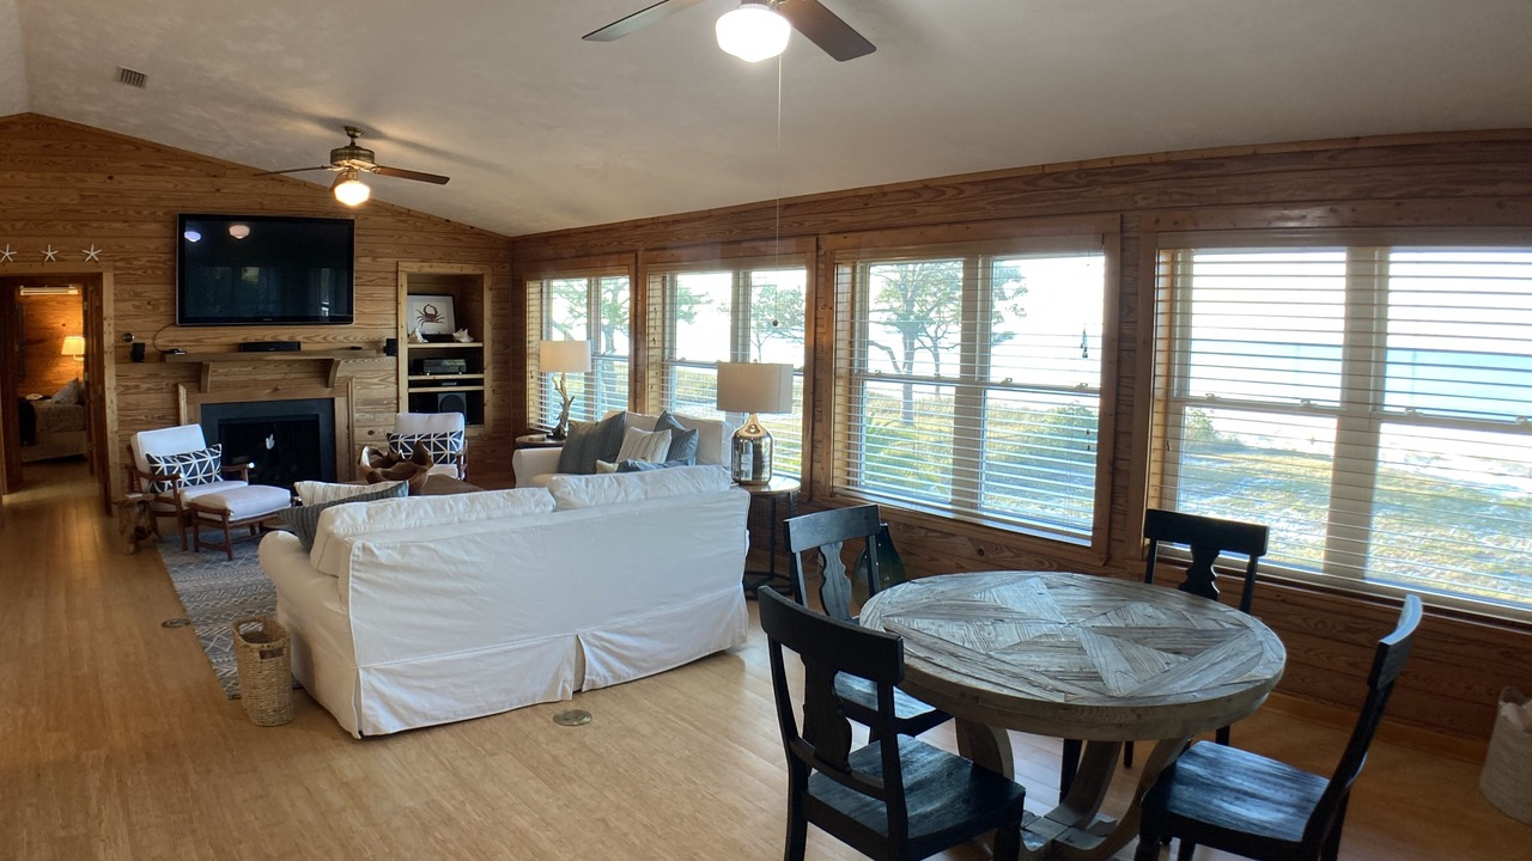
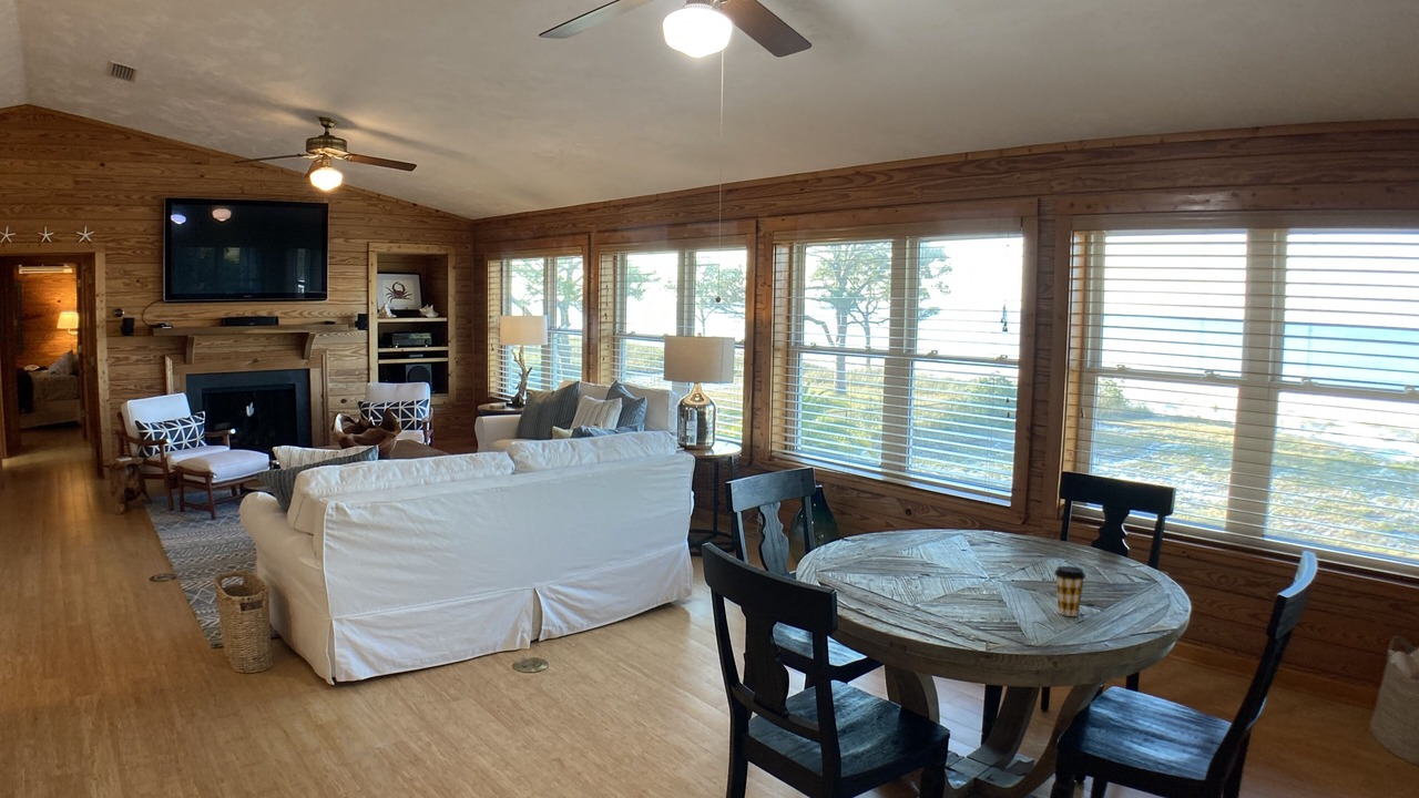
+ coffee cup (1069, 591)
